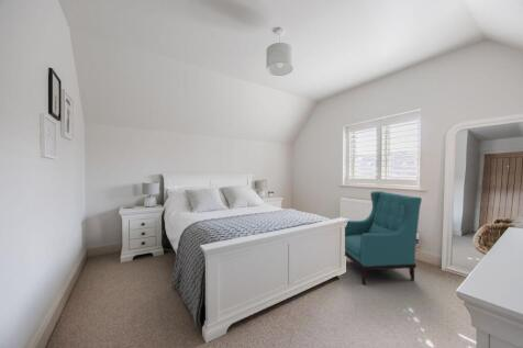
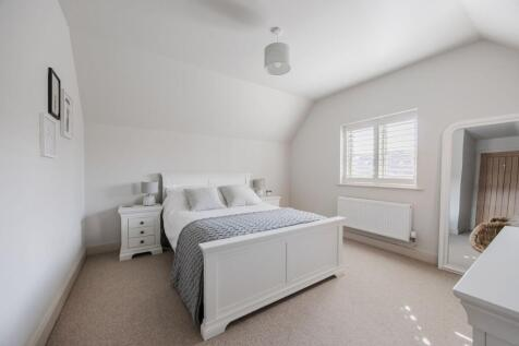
- armchair (374, 232)
